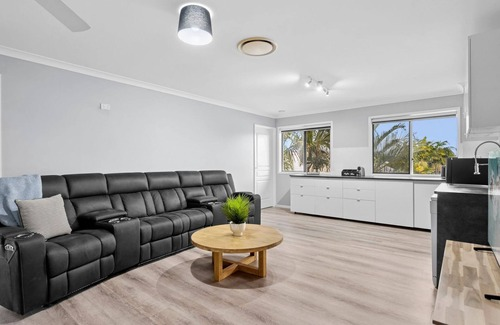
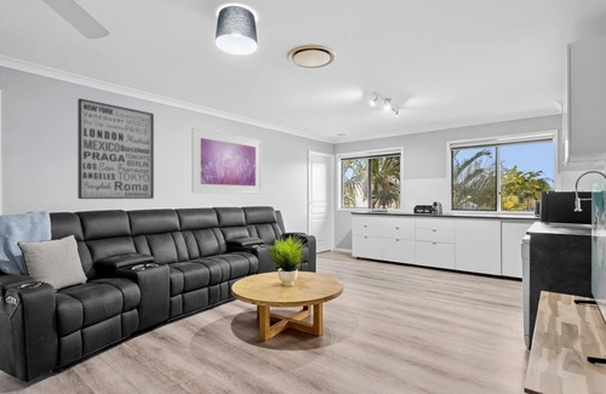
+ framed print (229, 164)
+ wall art (119, 153)
